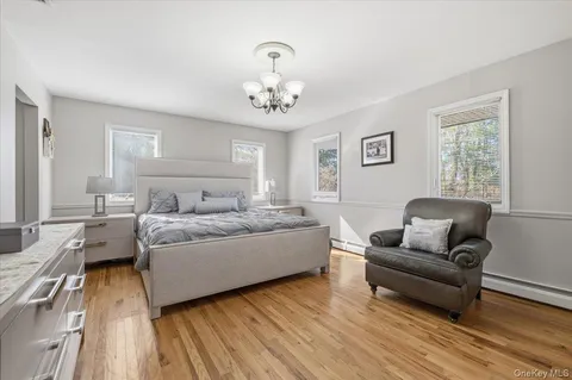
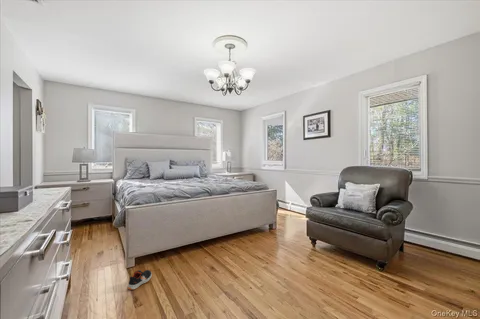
+ shoe (140, 275)
